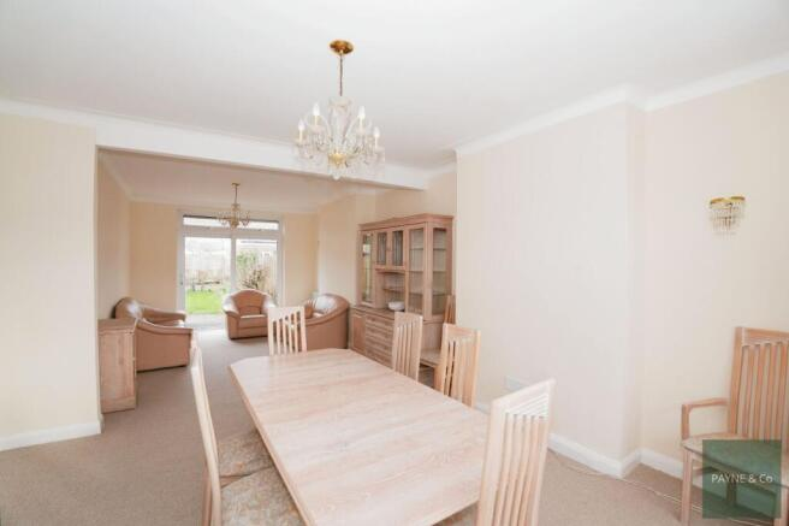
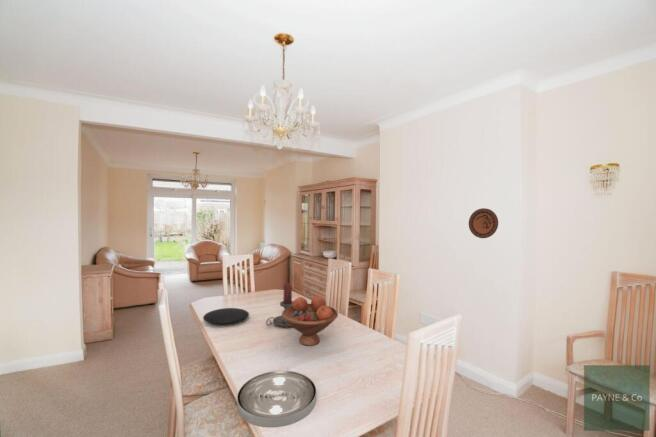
+ candle holder (283, 304)
+ fruit bowl (309, 321)
+ decorative plate (483, 223)
+ plate (226, 315)
+ plate (277, 395)
